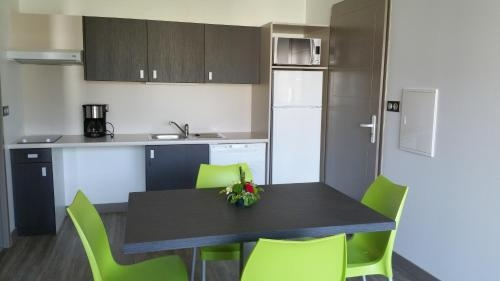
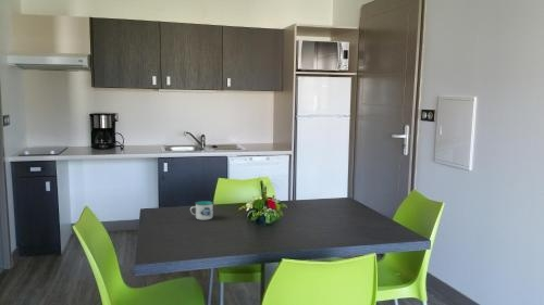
+ mug (201, 209)
